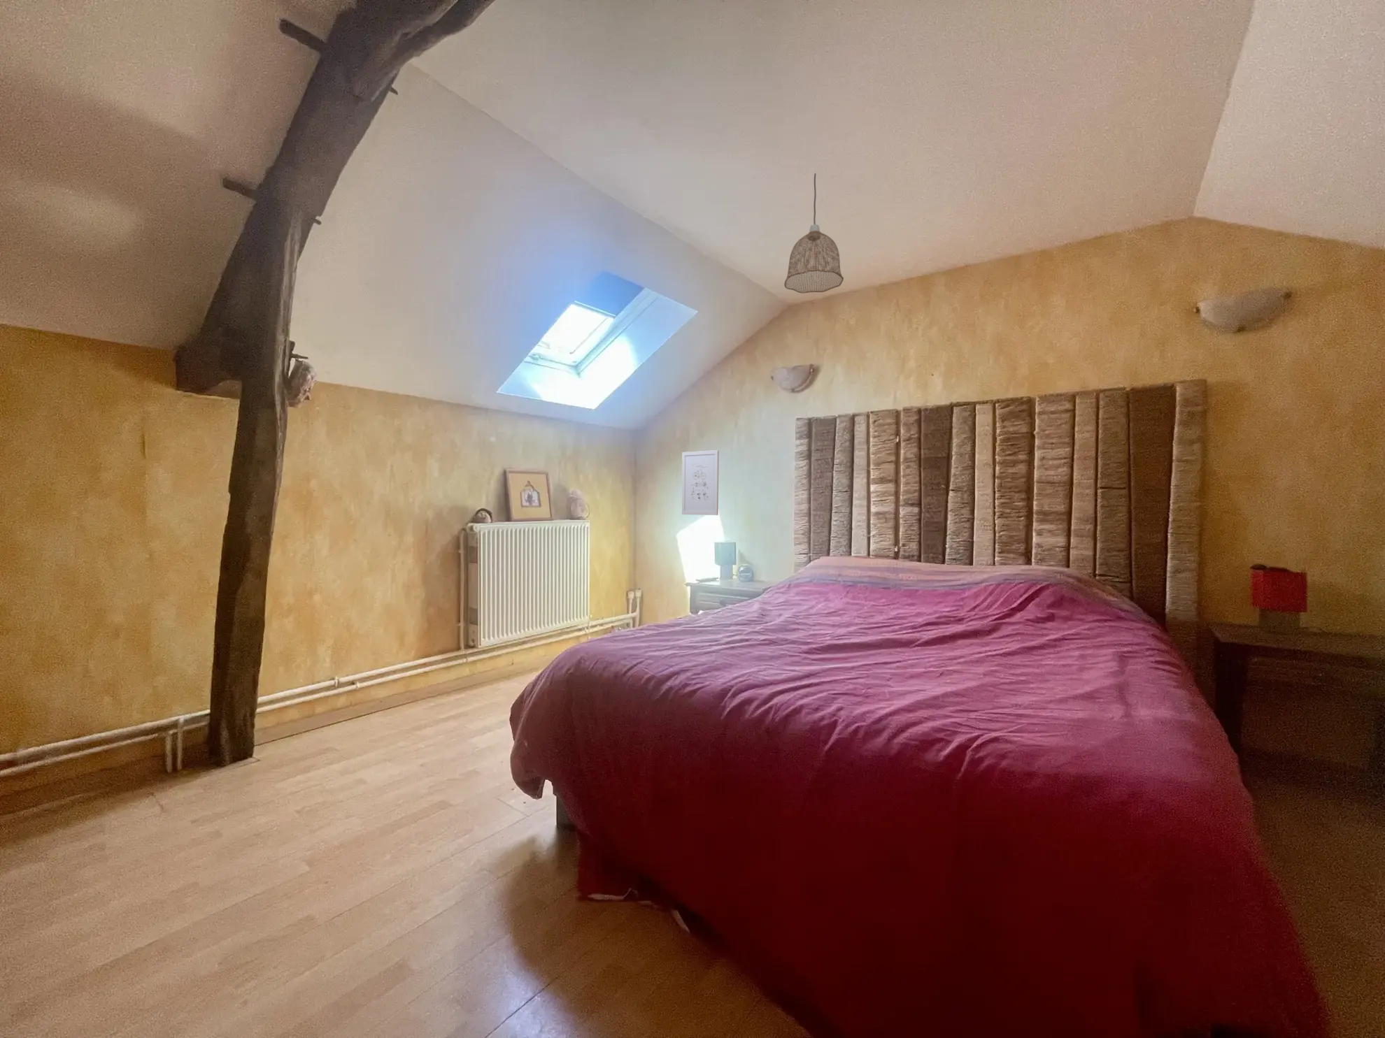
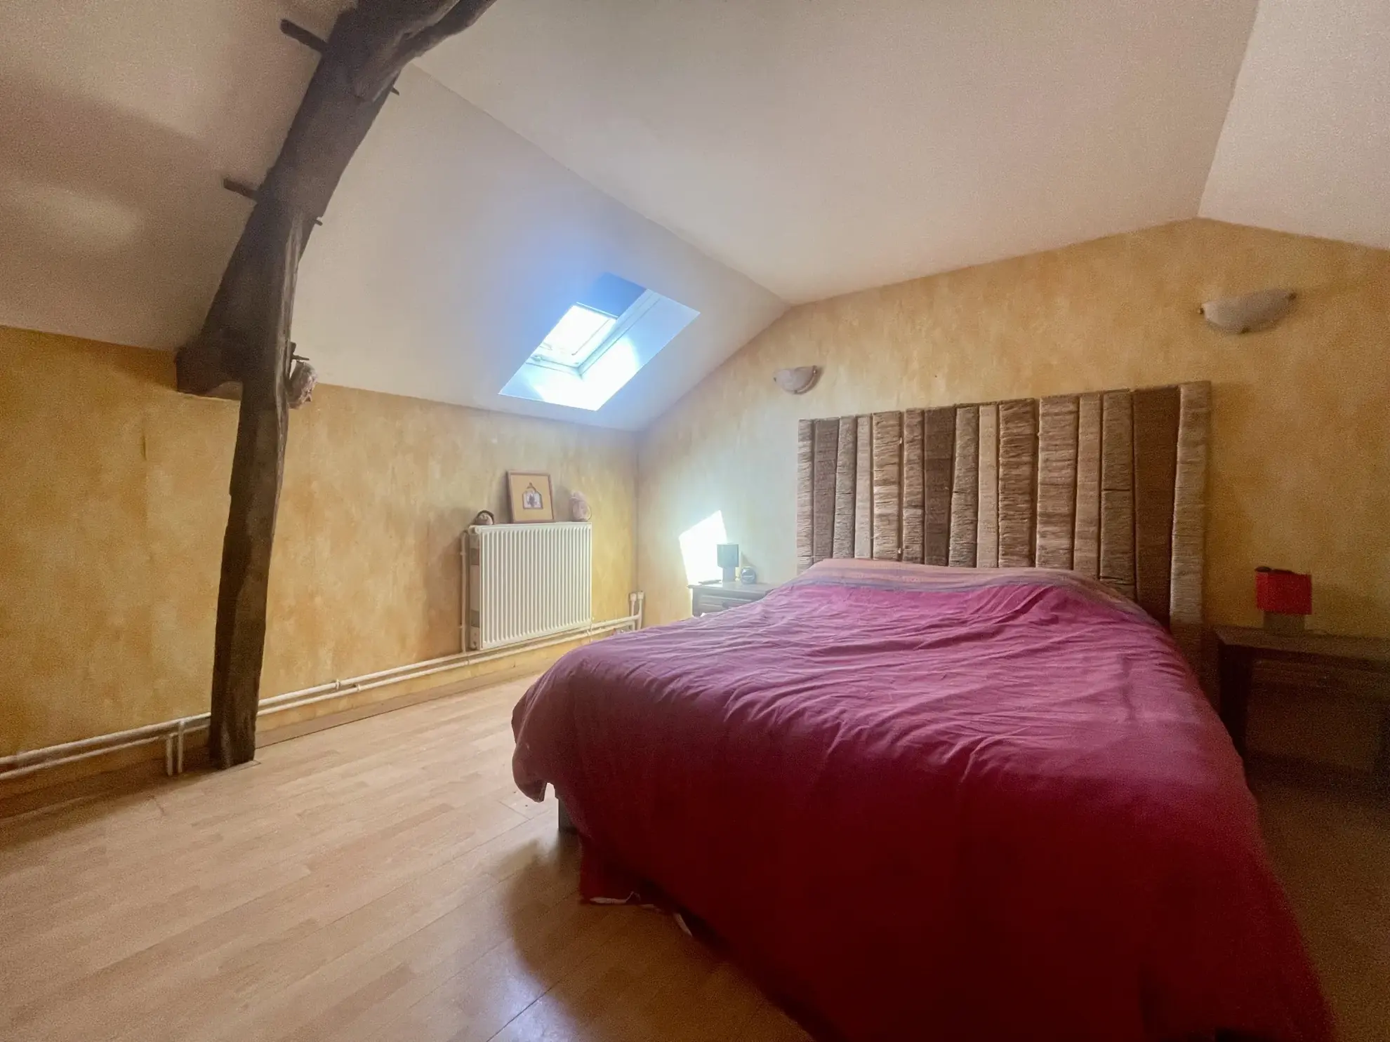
- pendant lamp (815, 228)
- wall art (699, 483)
